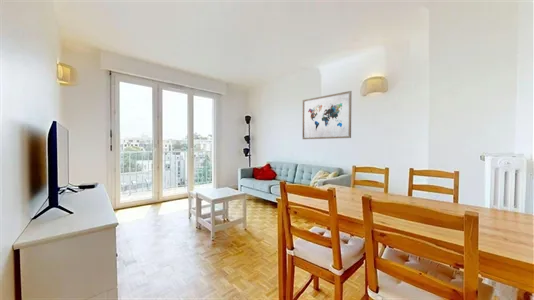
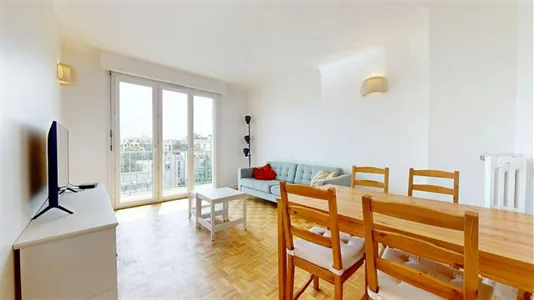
- wall art (324, 117)
